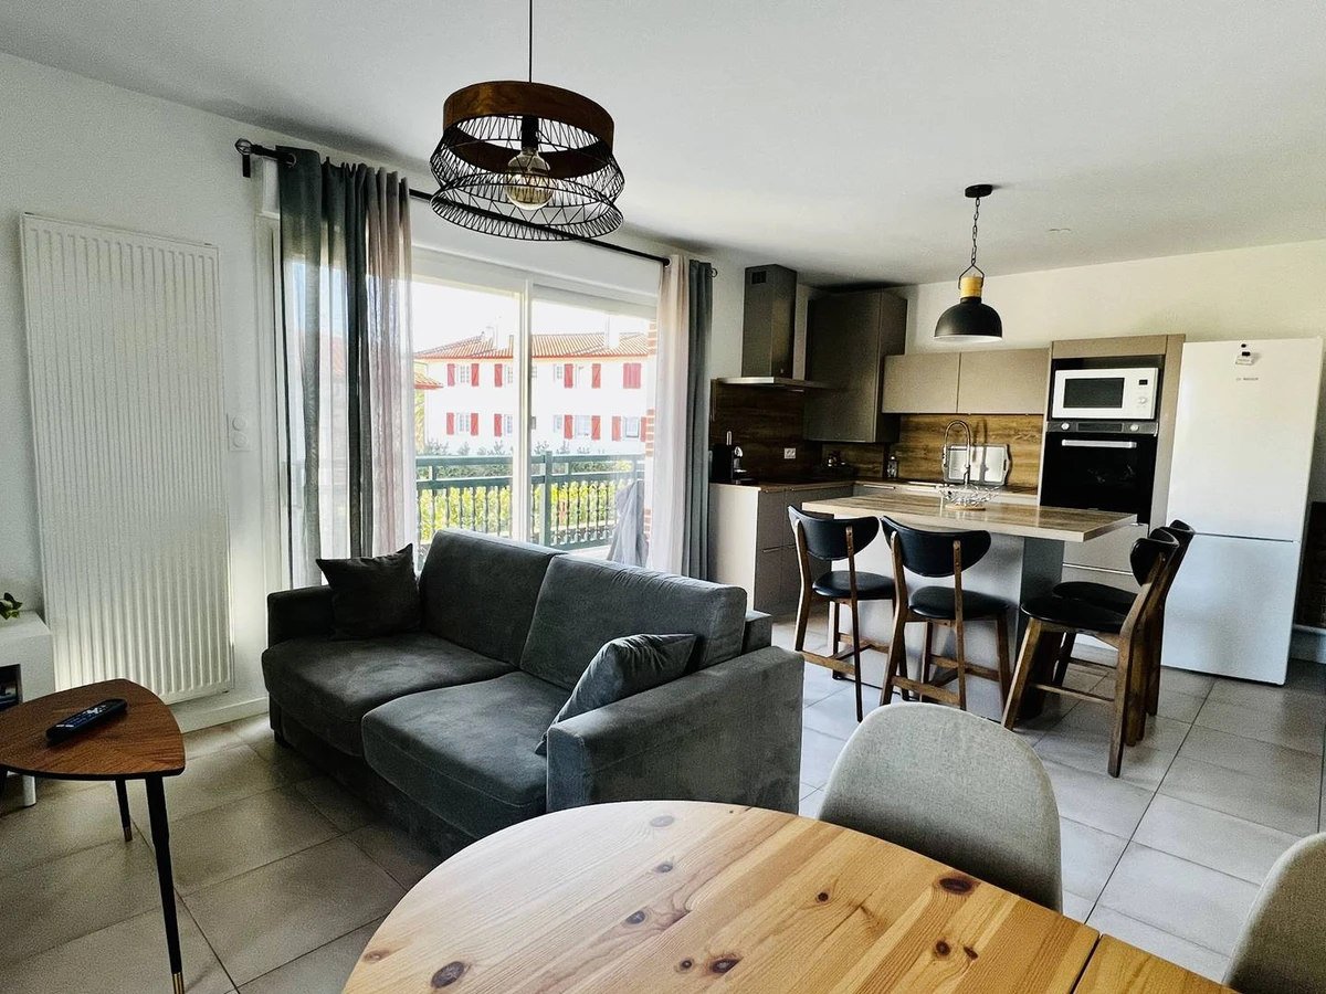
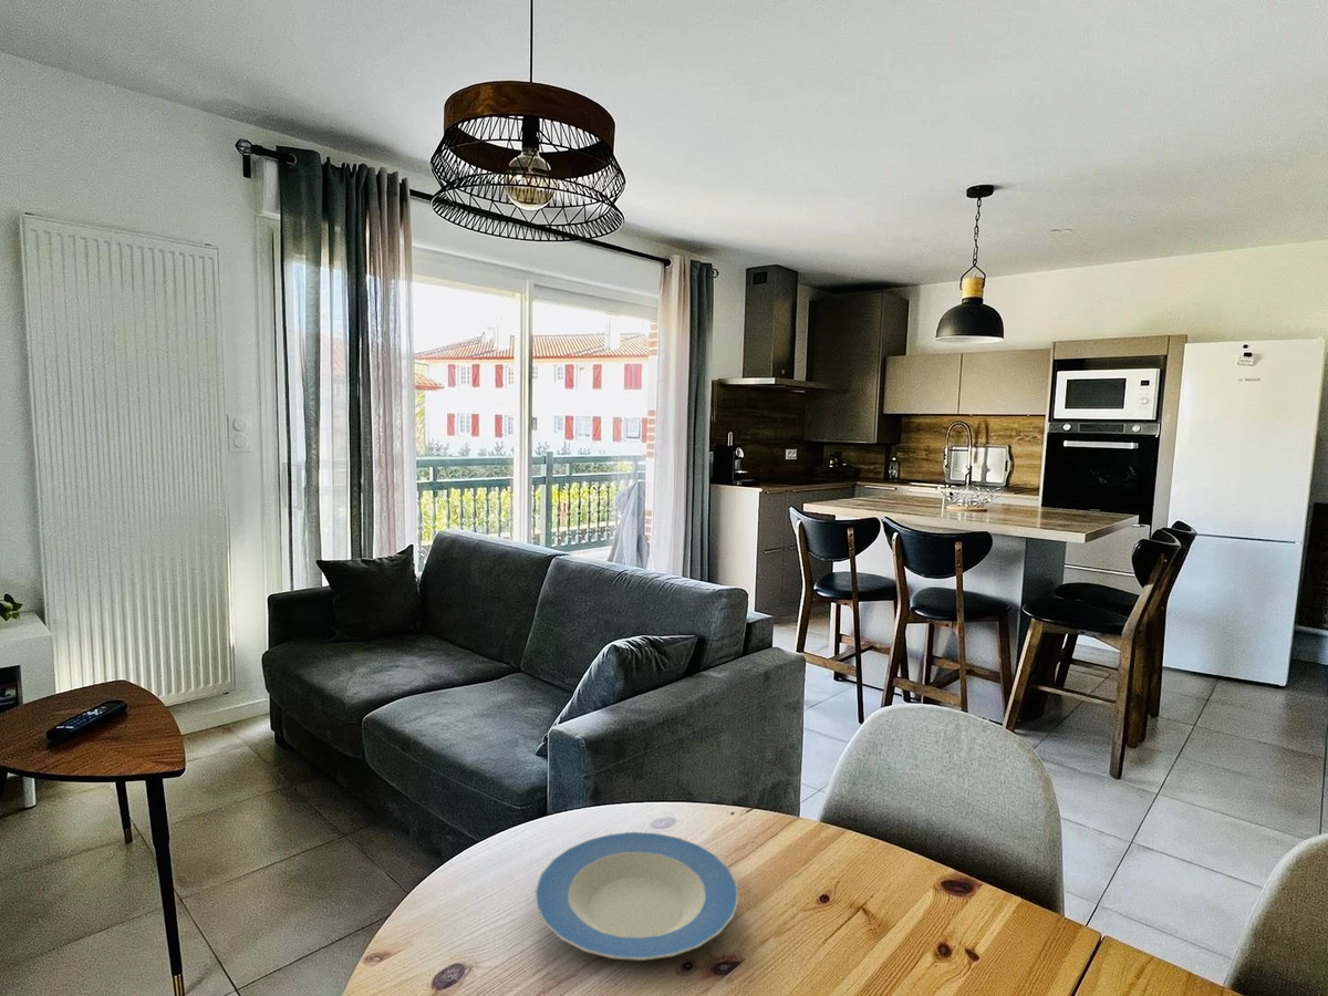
+ plate (636, 898)
